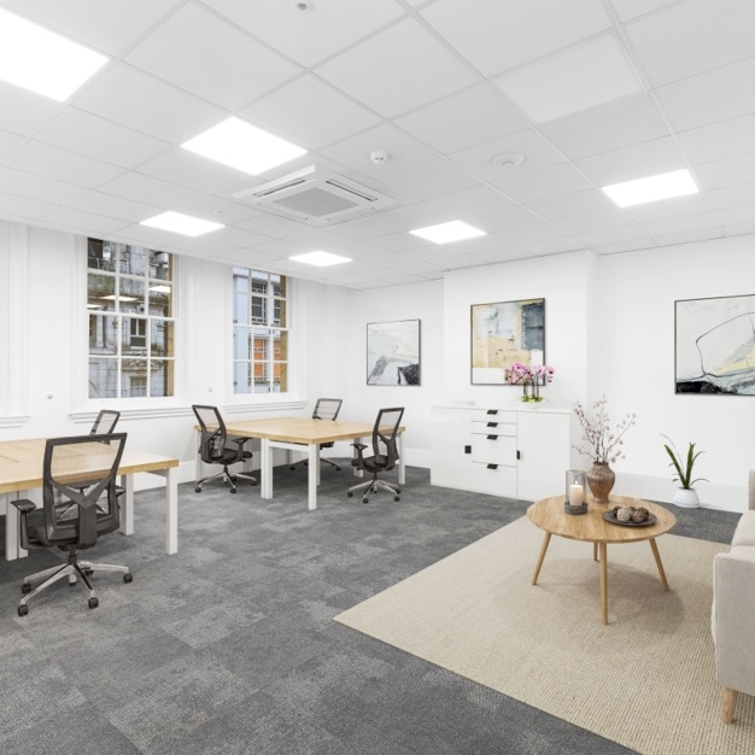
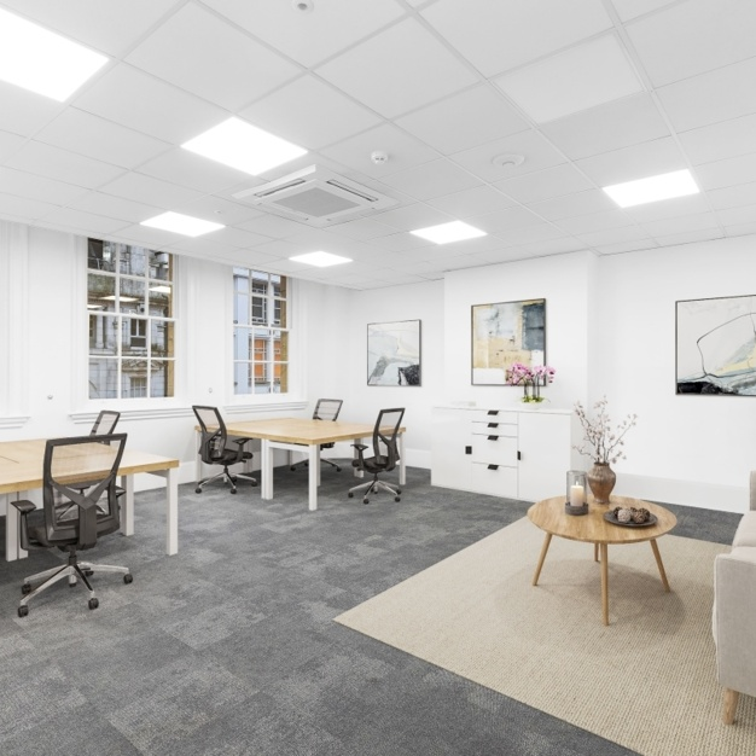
- house plant (683, 469)
